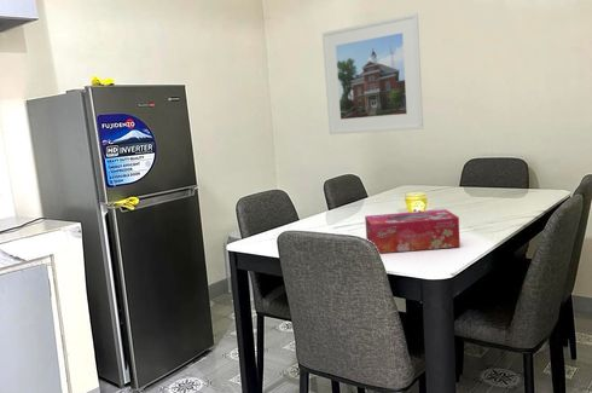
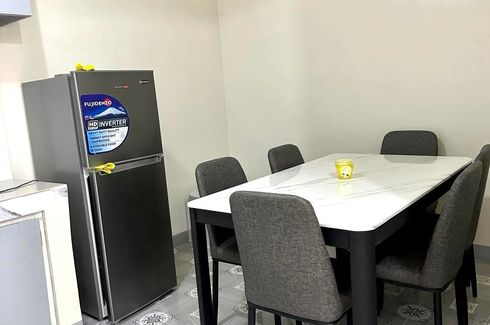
- tissue box (410, 230)
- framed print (370, 77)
